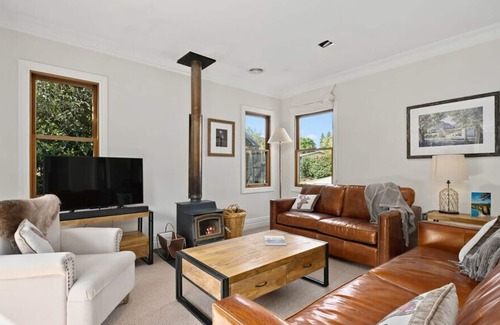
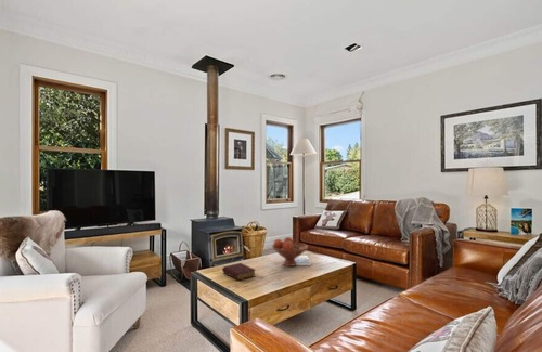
+ fruit bowl (289, 251)
+ book (238, 271)
